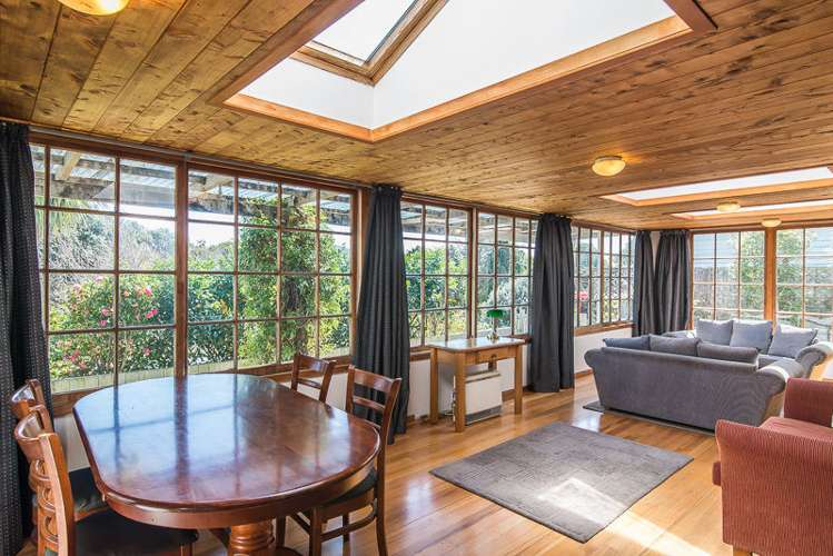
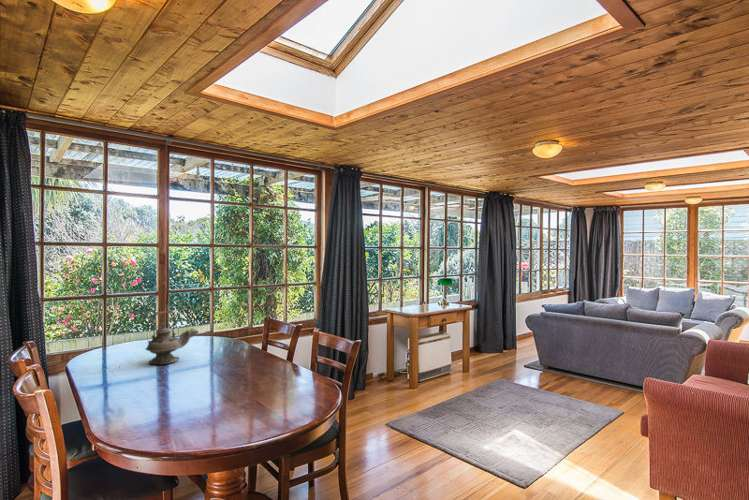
+ teapot (173, 334)
